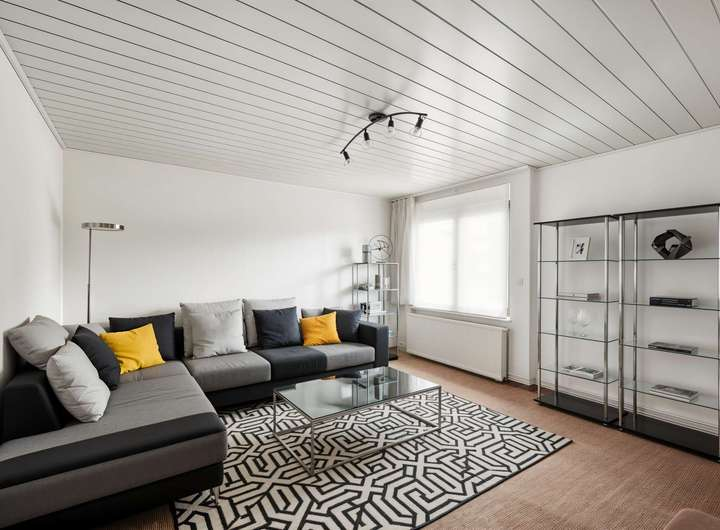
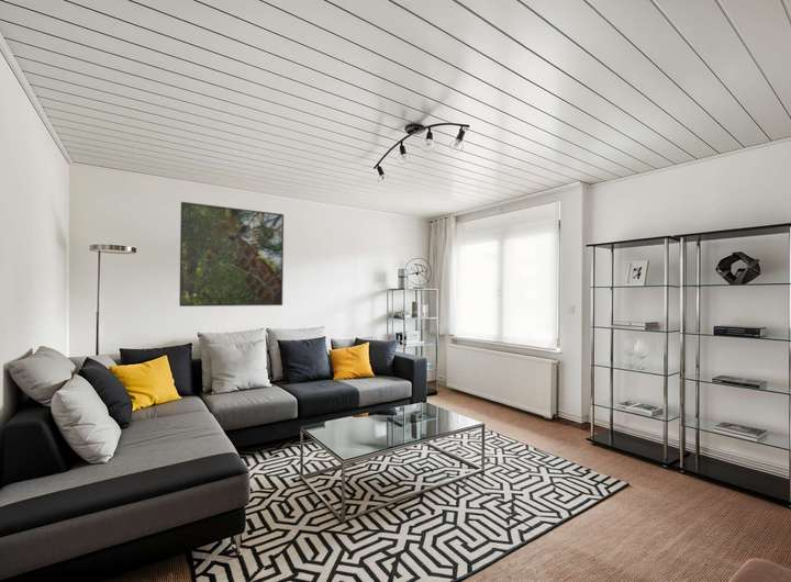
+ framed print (235, 257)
